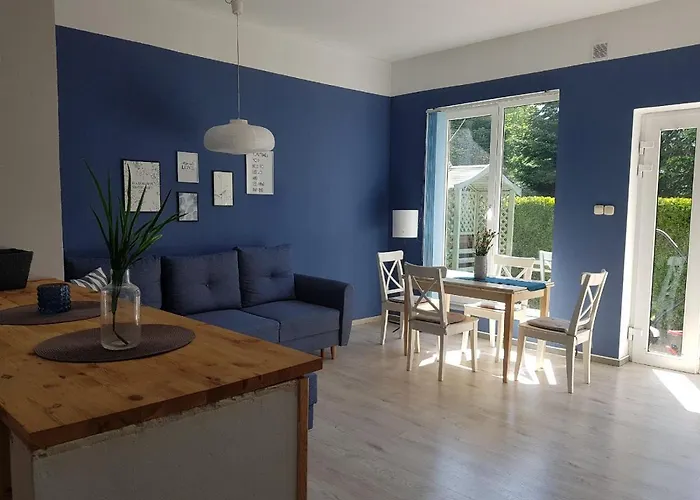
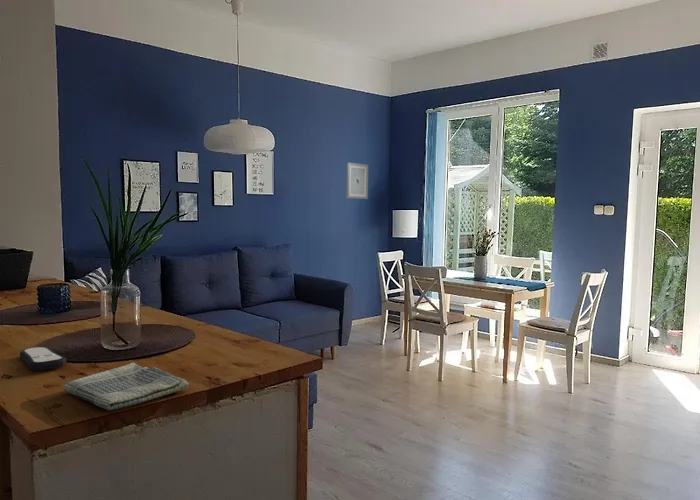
+ dish towel (128, 383)
+ remote control (41, 357)
+ wall art (357, 181)
